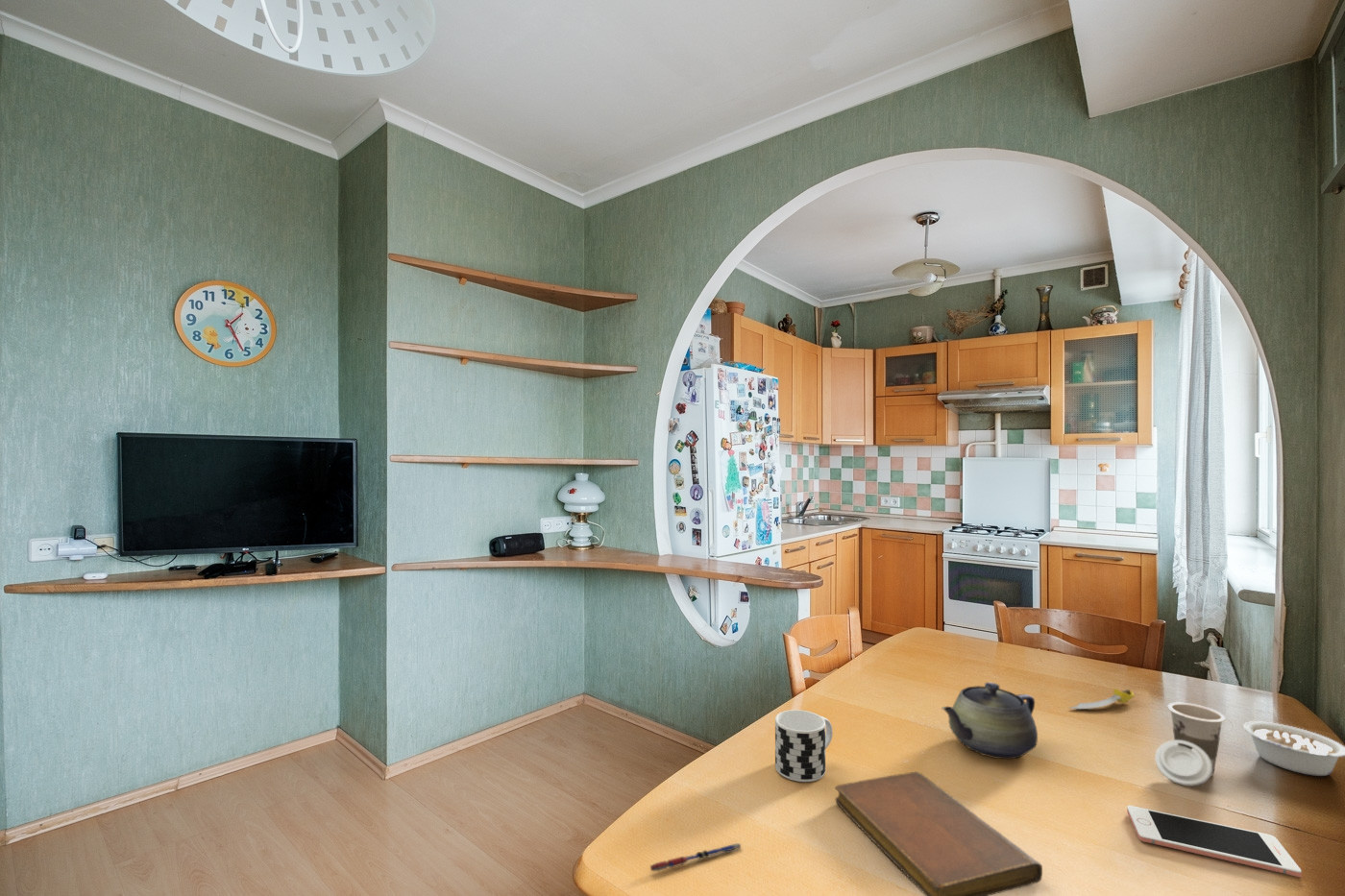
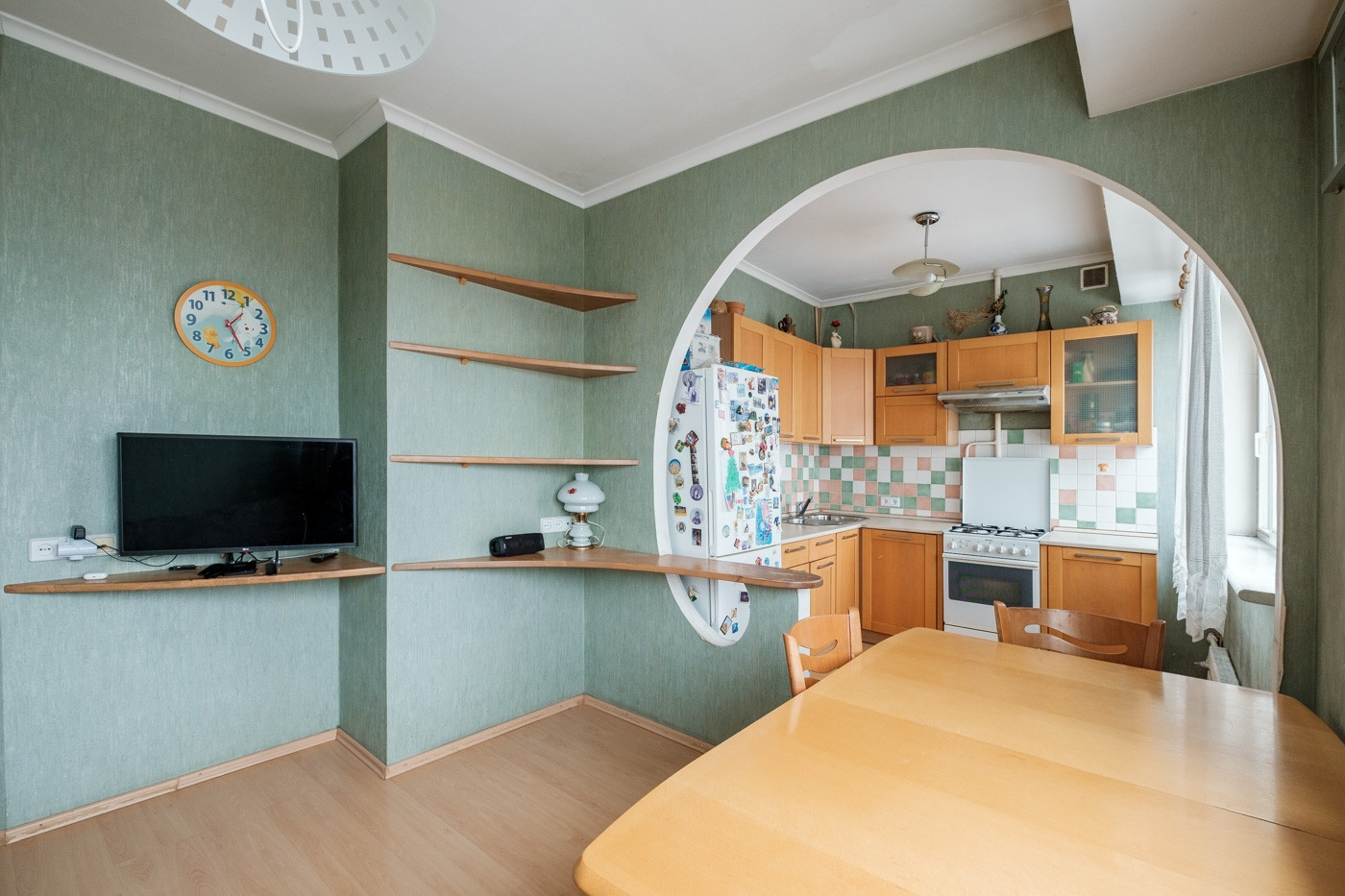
- notebook (927, 828)
- cell phone (1207, 838)
- teapot (989, 715)
- legume (1297, 748)
- cup (806, 742)
- pen (697, 855)
- sword (1105, 699)
- cup (1190, 743)
